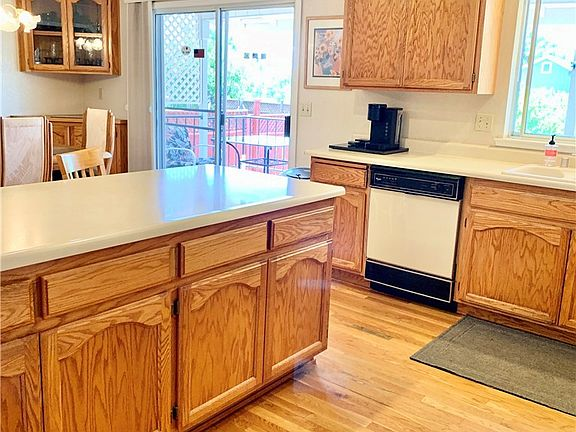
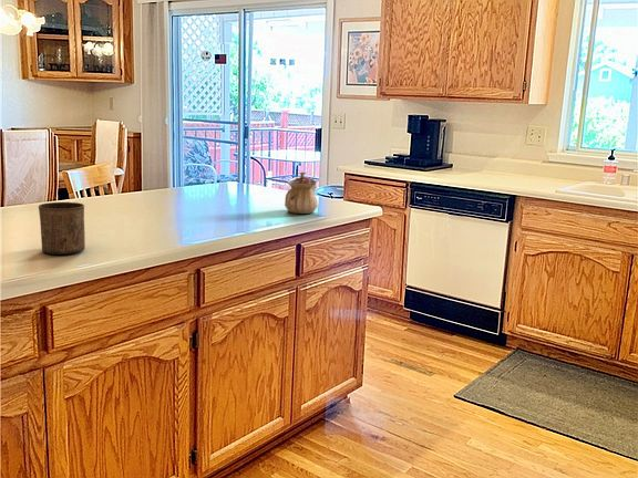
+ cup (62, 228)
+ teapot (300, 191)
